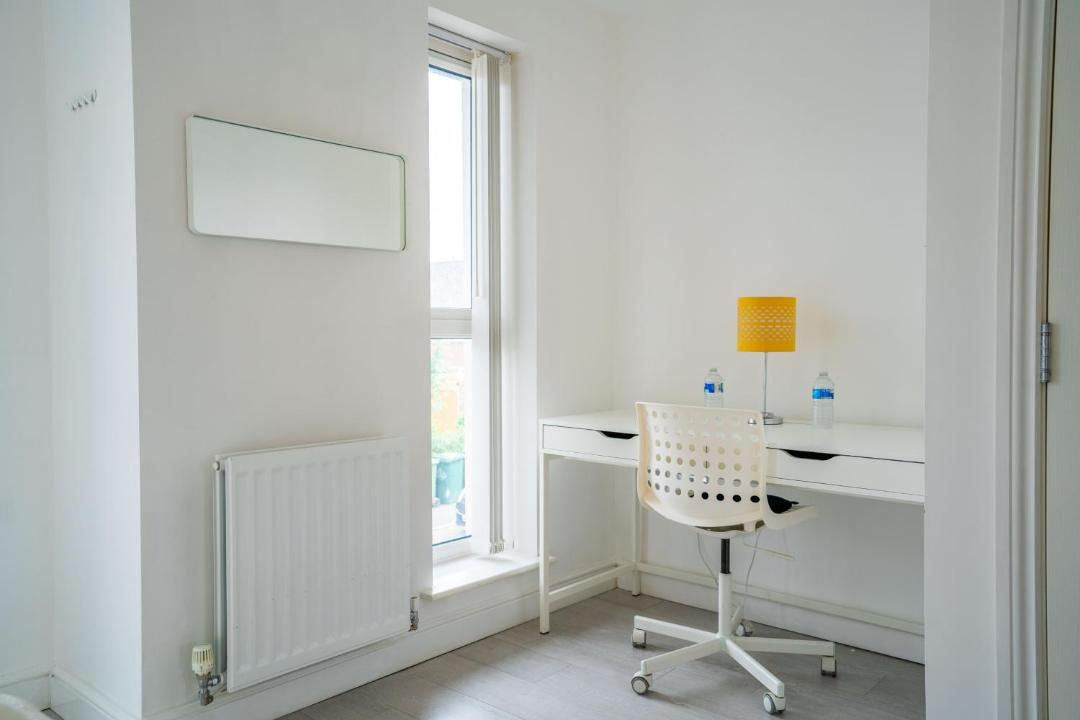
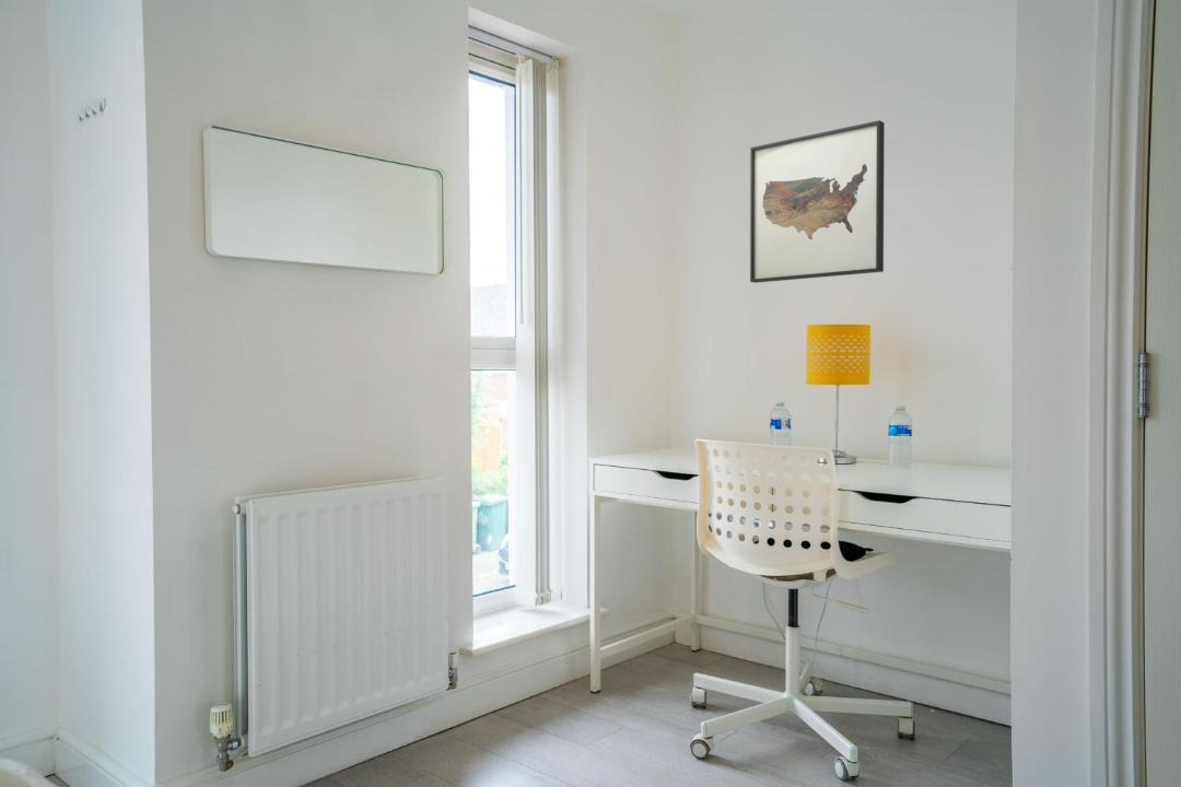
+ wall art (814, 207)
